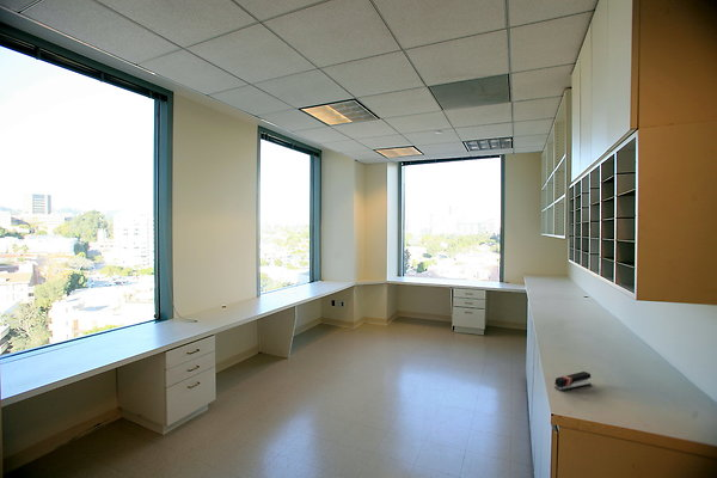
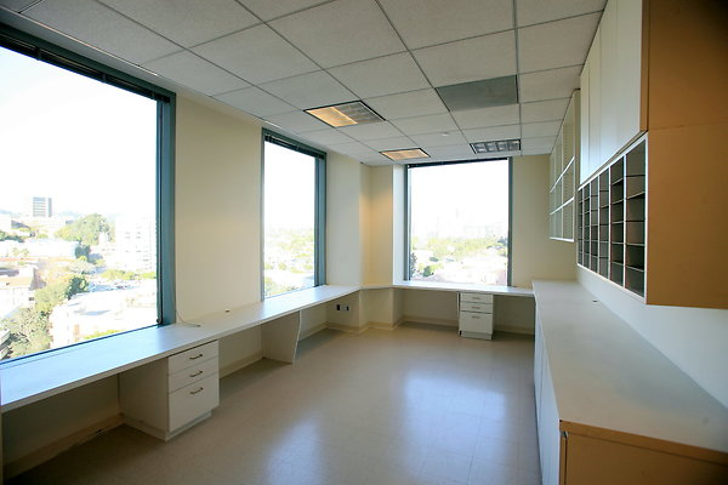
- stapler (572, 380)
